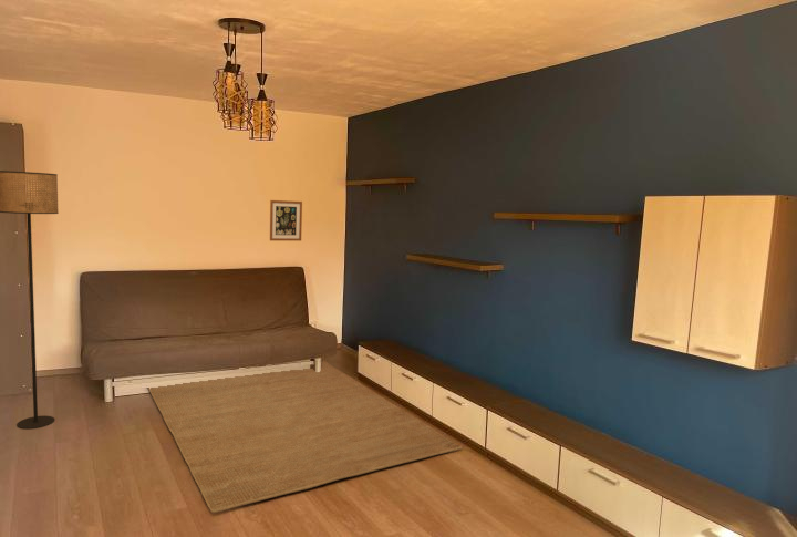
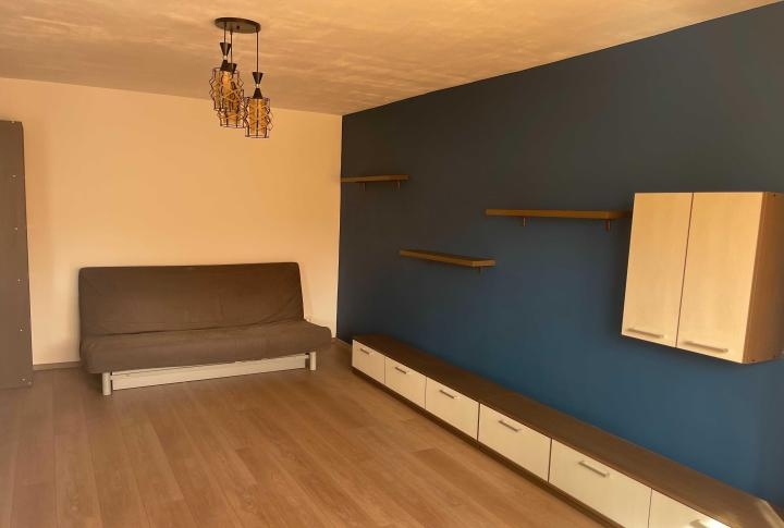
- wall art (286, 220)
- floor lamp (31, 300)
- rug (276, 402)
